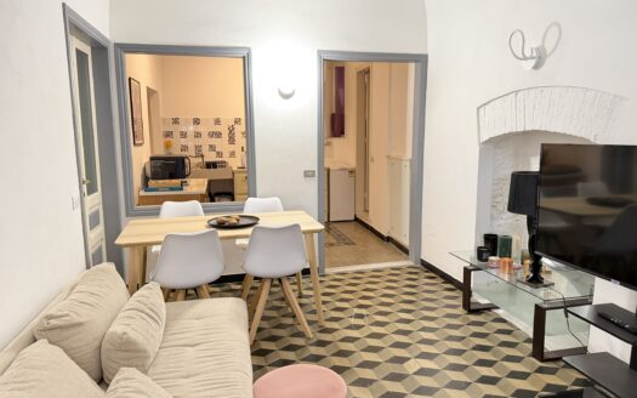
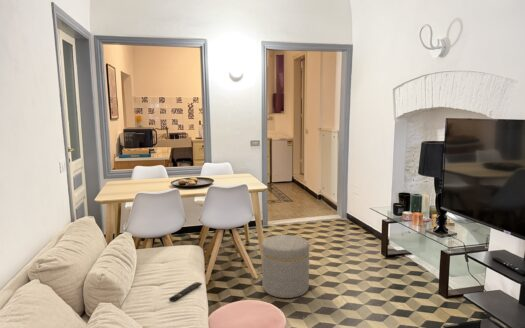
+ remote control (186, 291)
+ ottoman (285, 264)
